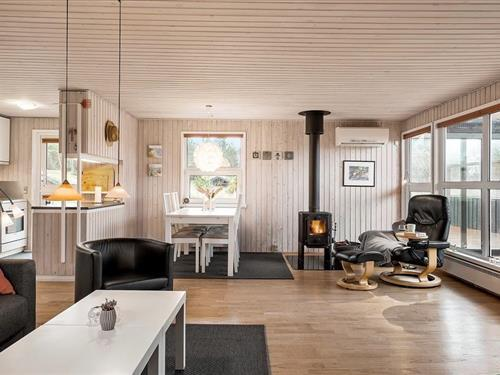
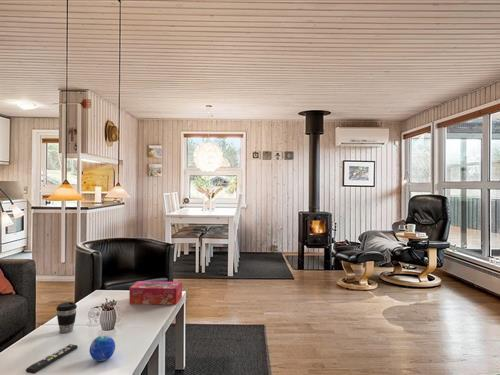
+ coffee cup (66, 317)
+ tissue box (156, 292)
+ decorative orb (102, 348)
+ remote control (53, 357)
